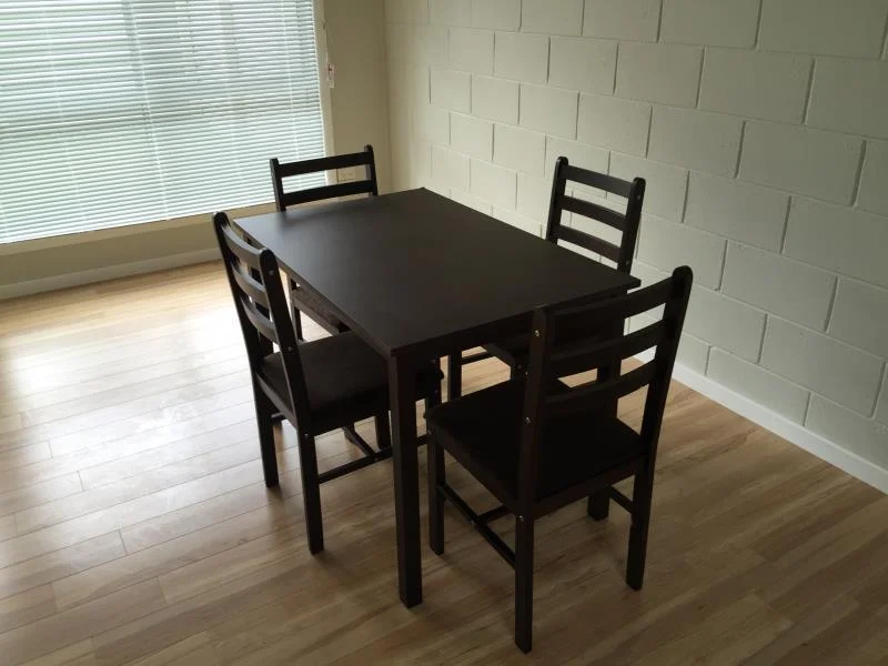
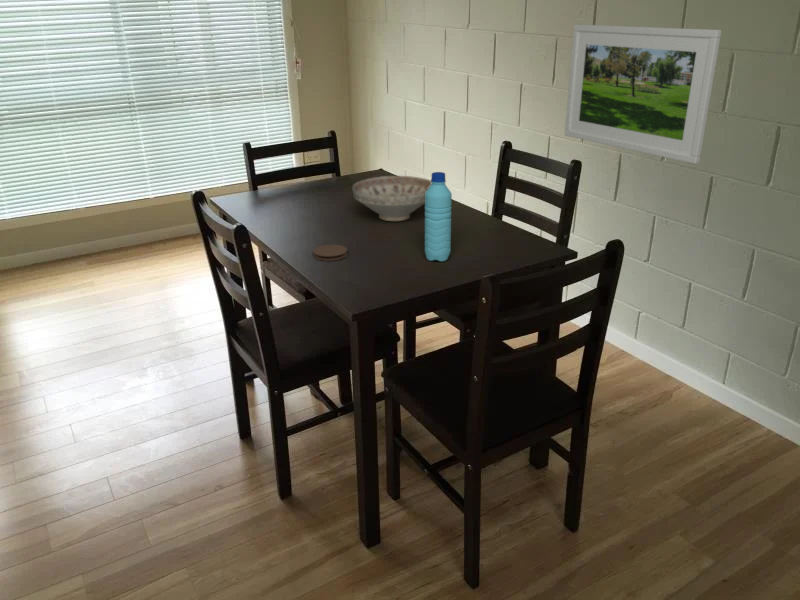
+ coaster (330, 252)
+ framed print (632, 89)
+ water bottle (437, 216)
+ decorative bowl (394, 201)
